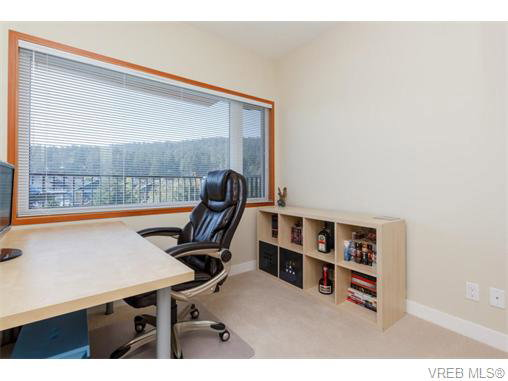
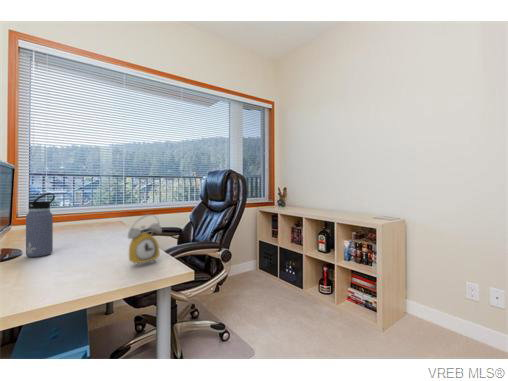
+ alarm clock (143, 238)
+ water bottle (40, 223)
